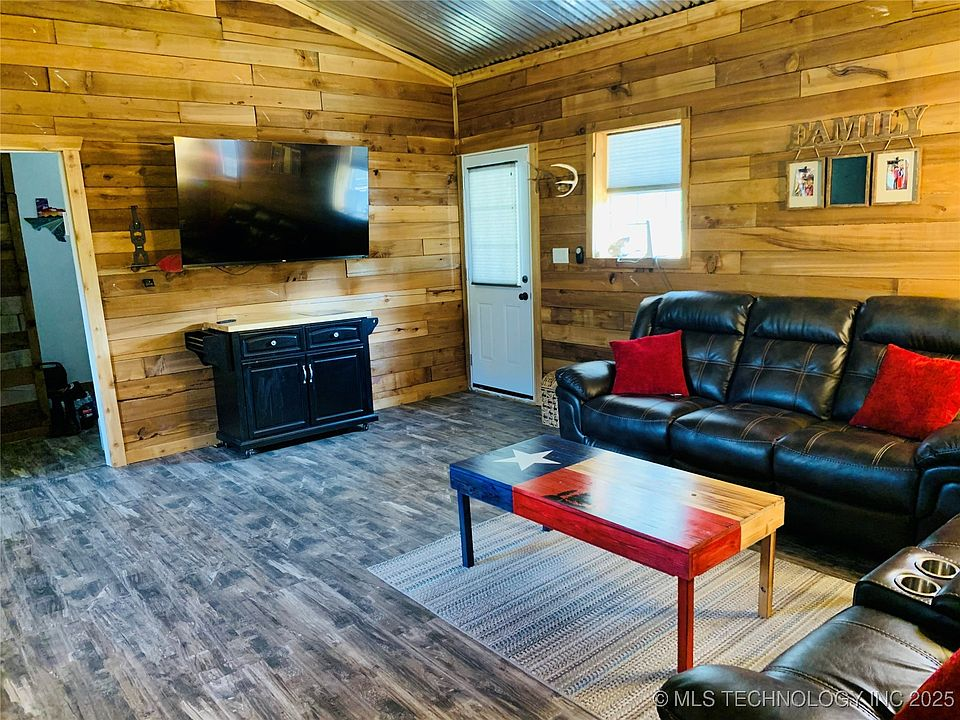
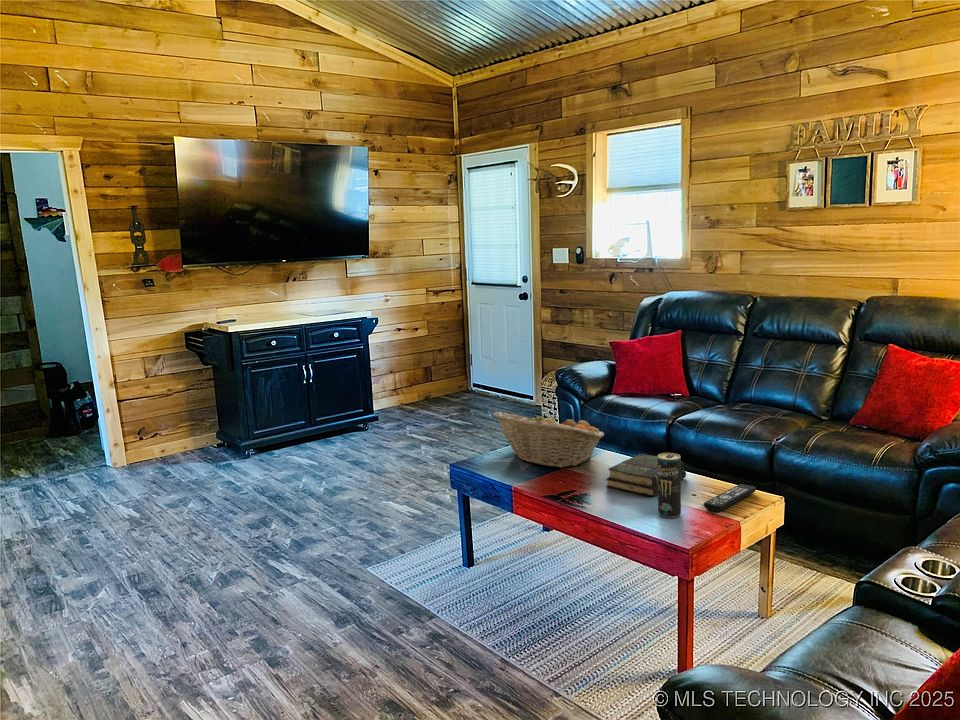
+ beverage can (669, 485)
+ book (646, 473)
+ fruit basket (547, 433)
+ remote control (730, 497)
